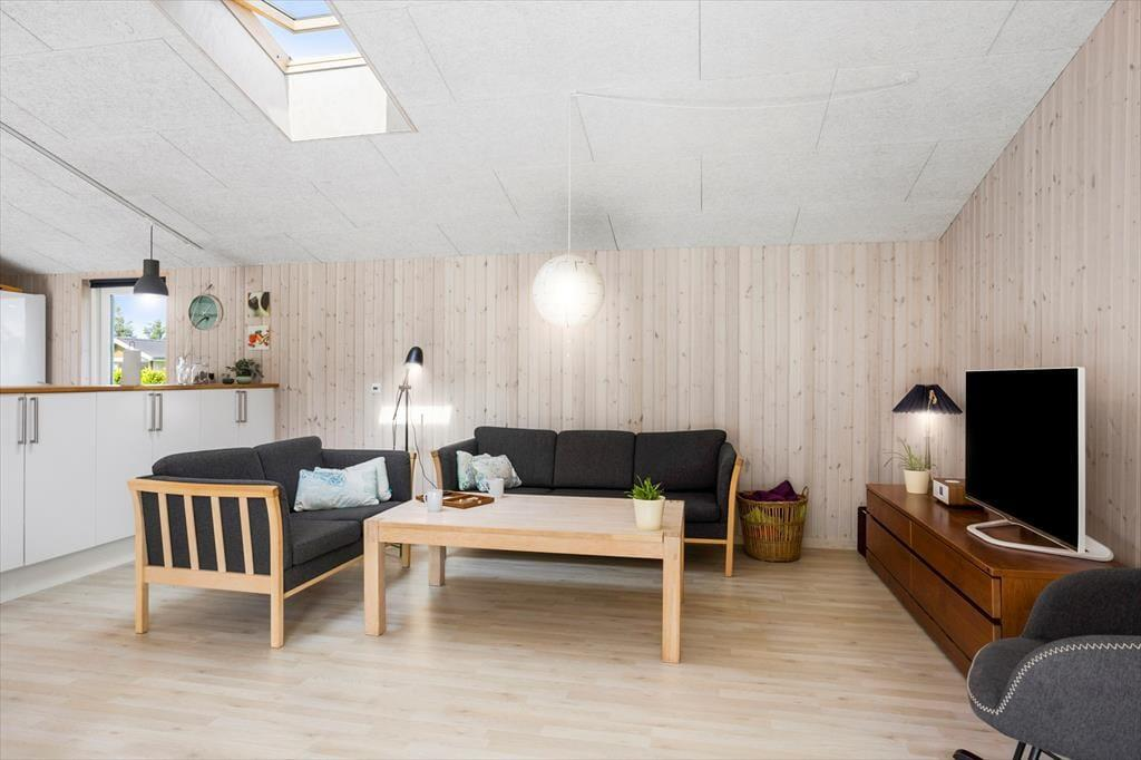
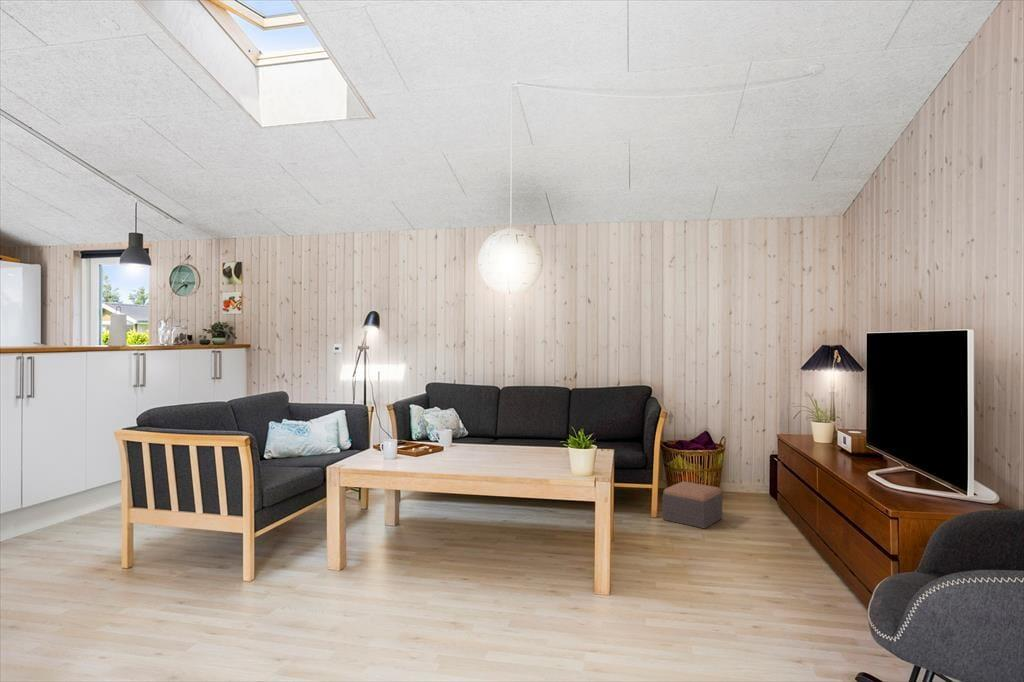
+ footstool (692, 503)
